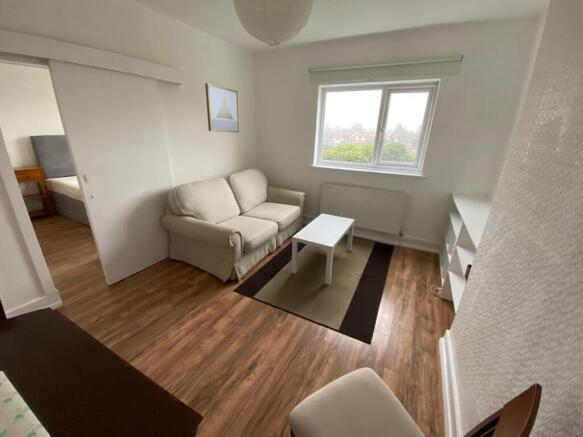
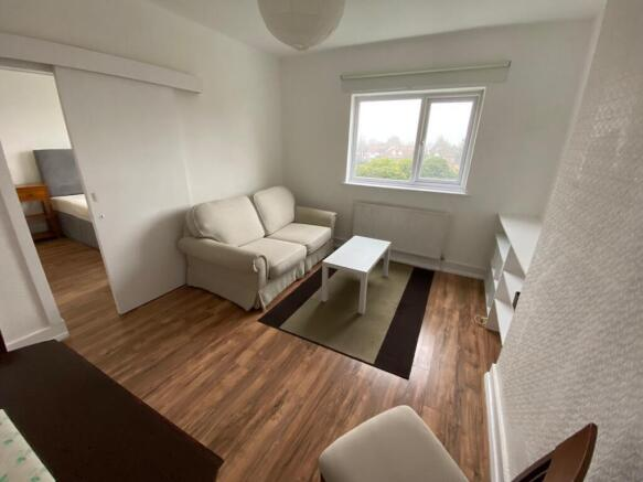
- wall art (223, 110)
